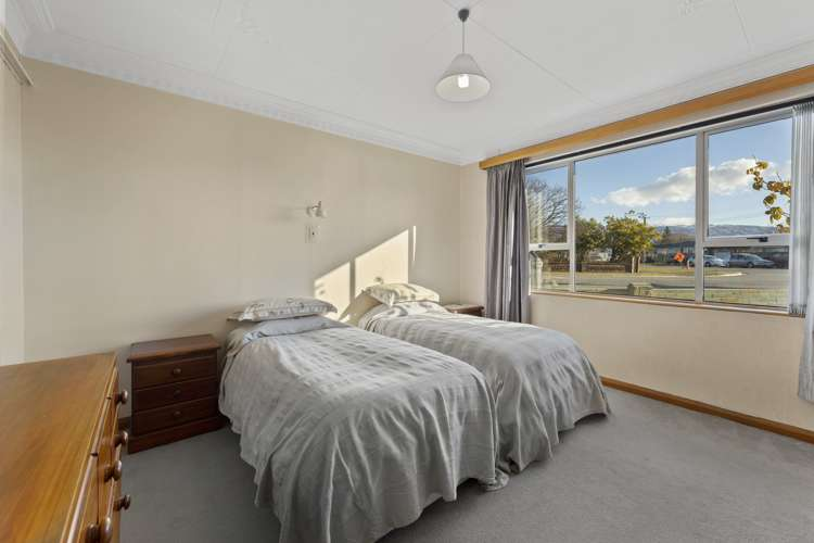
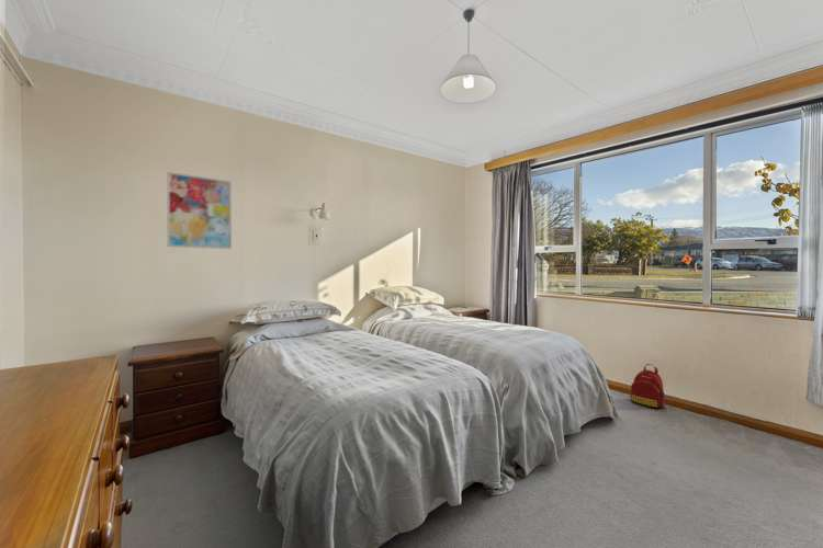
+ wall art (200, 212)
+ backpack (646, 384)
